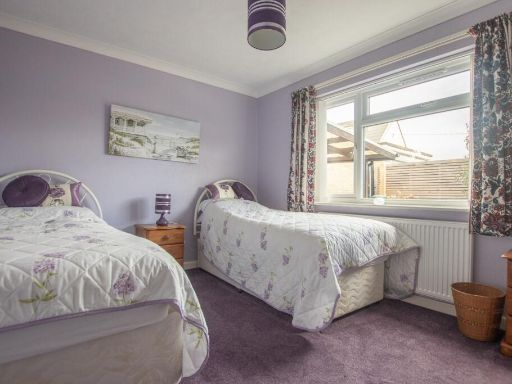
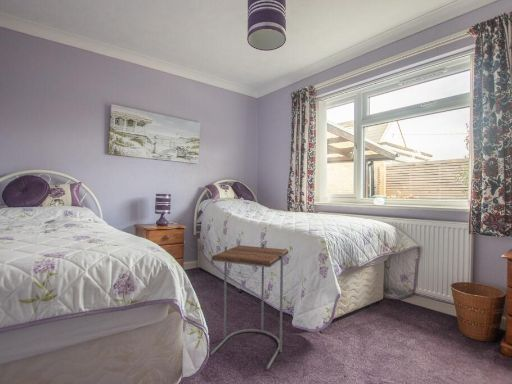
+ side table (261, 297)
